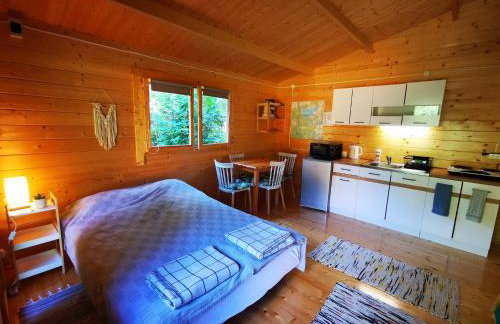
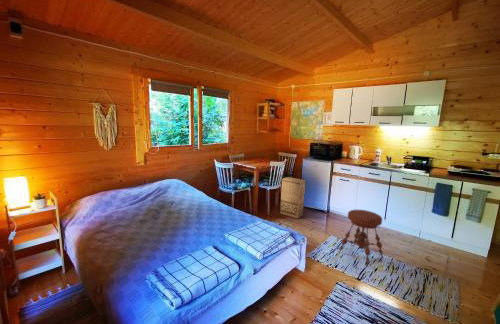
+ cardboard box (292, 196)
+ stool (362, 234)
